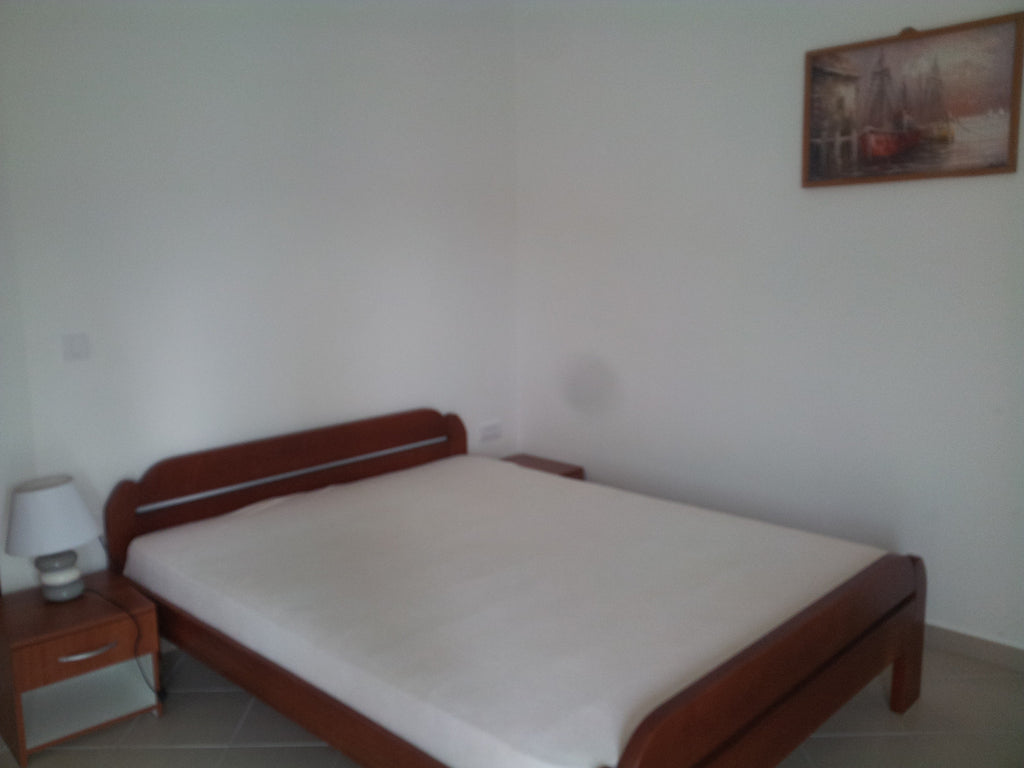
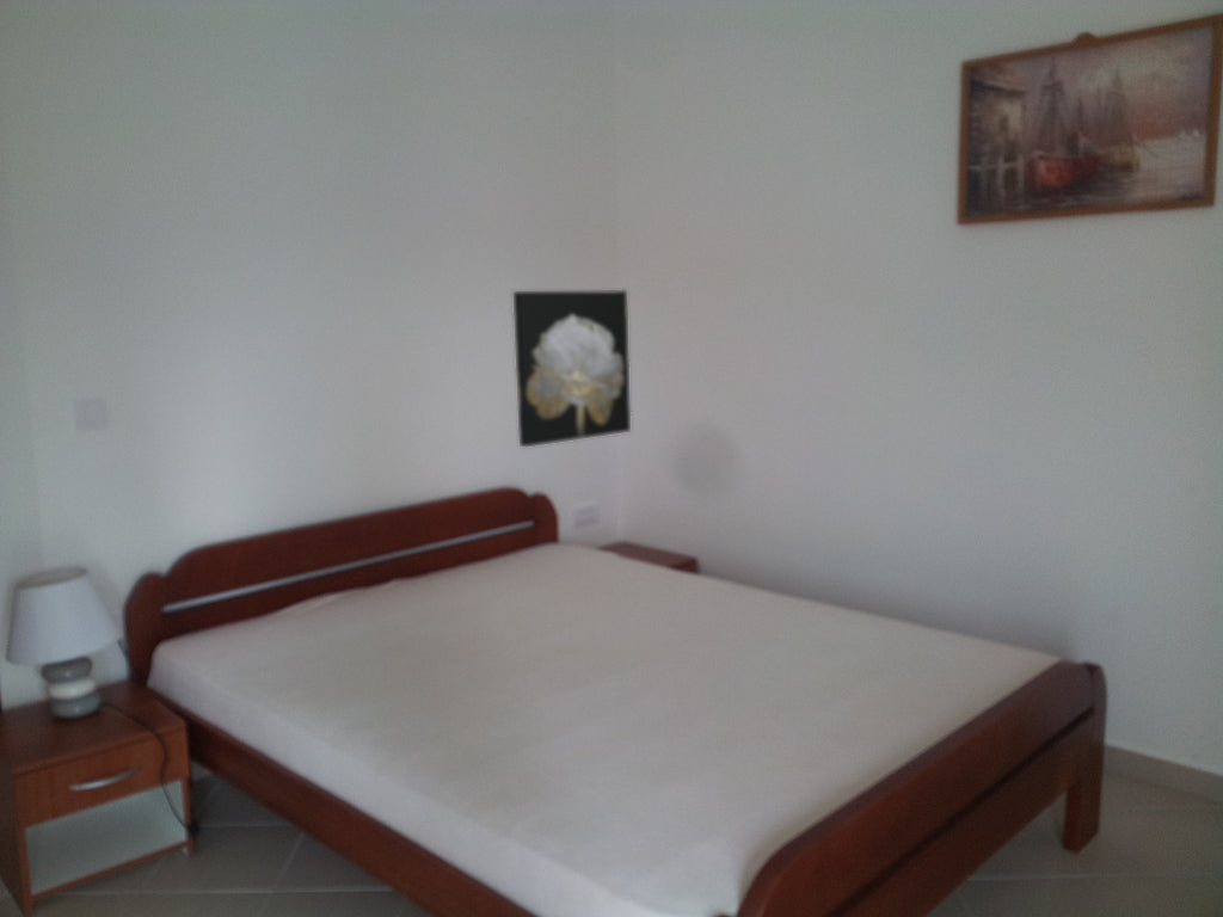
+ wall art (574, 365)
